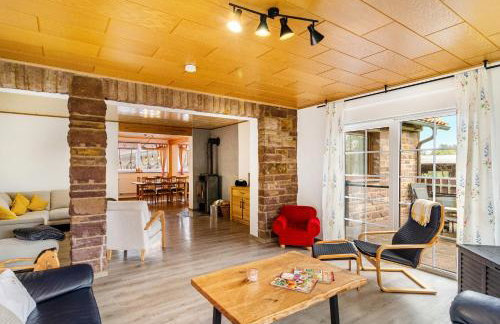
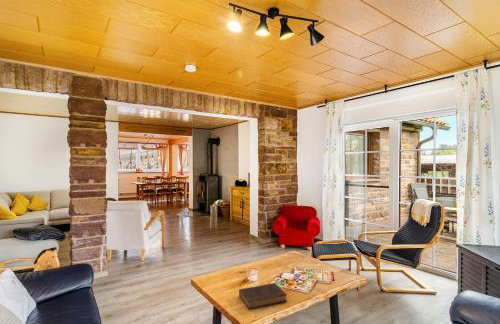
+ book (262, 294)
